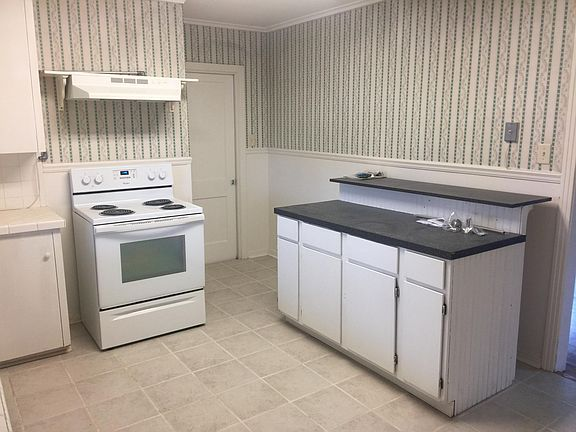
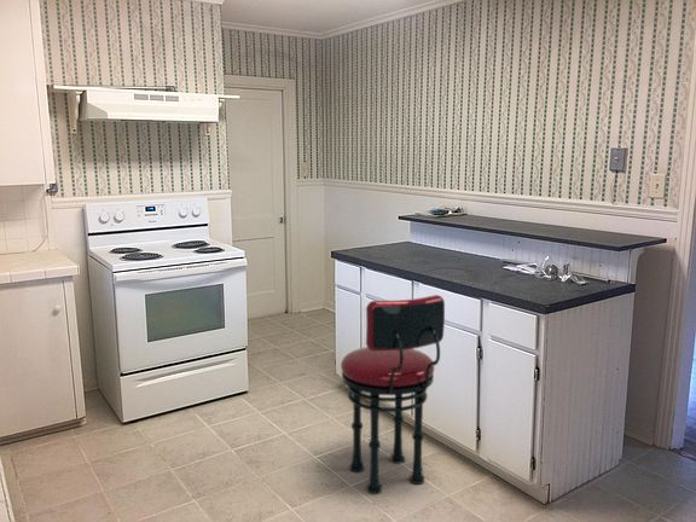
+ stool (392, 388)
